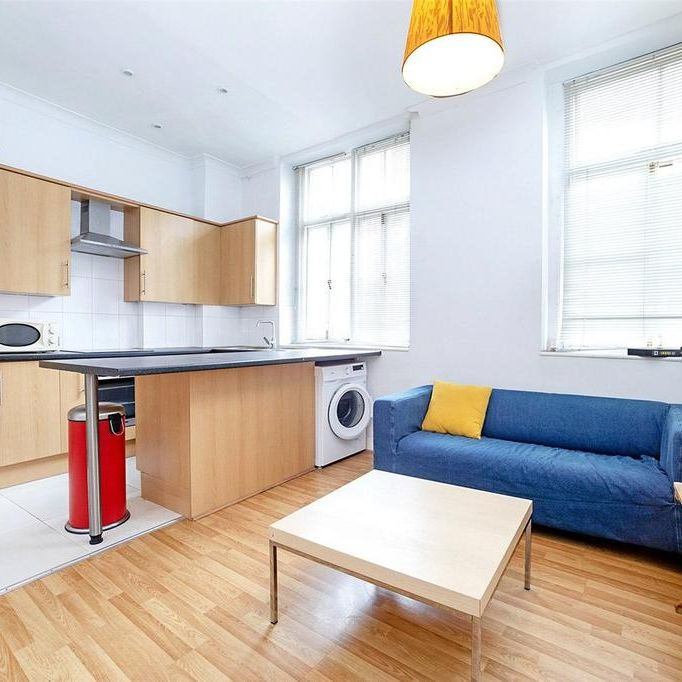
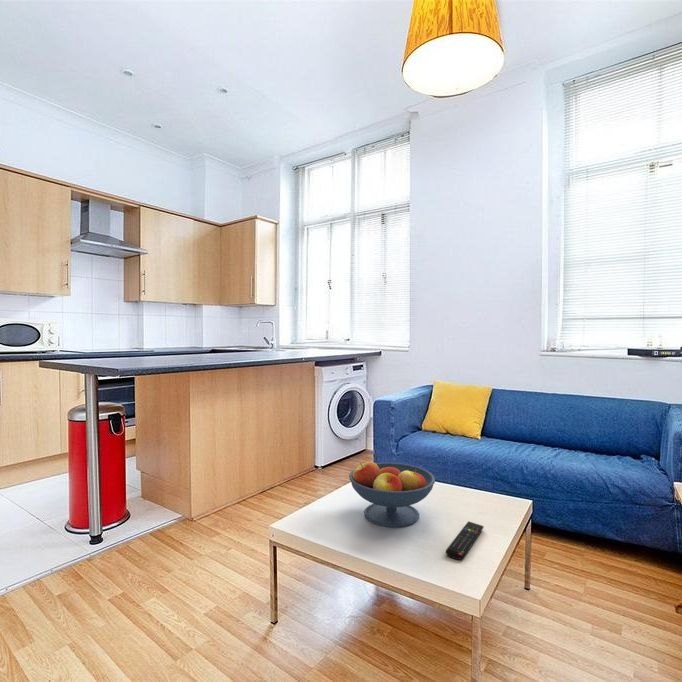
+ fruit bowl (391, 488)
+ remote control (465, 539)
